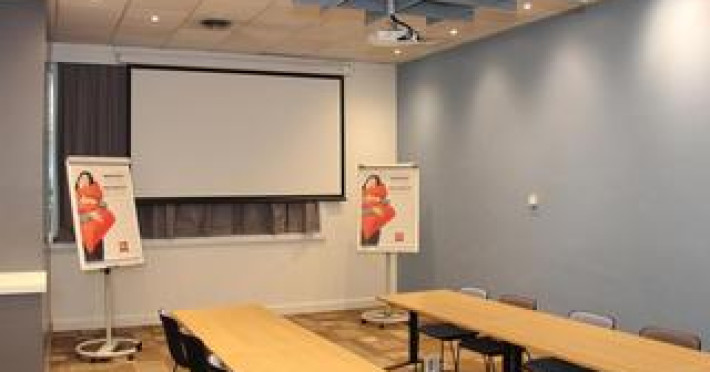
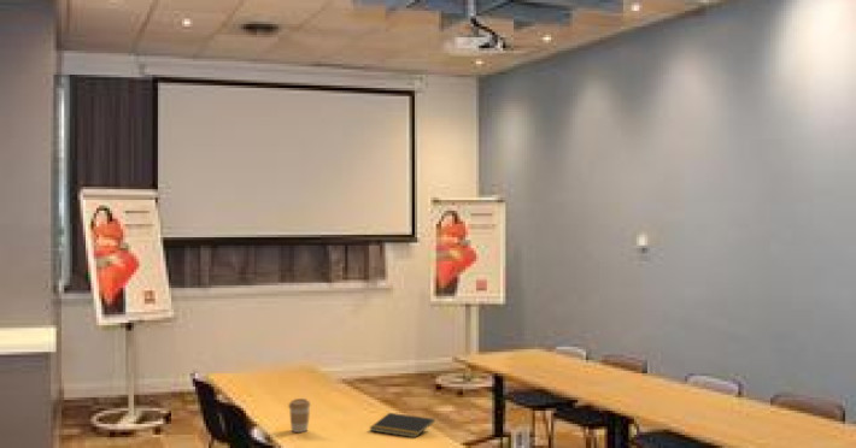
+ notepad (401, 424)
+ coffee cup (299, 414)
